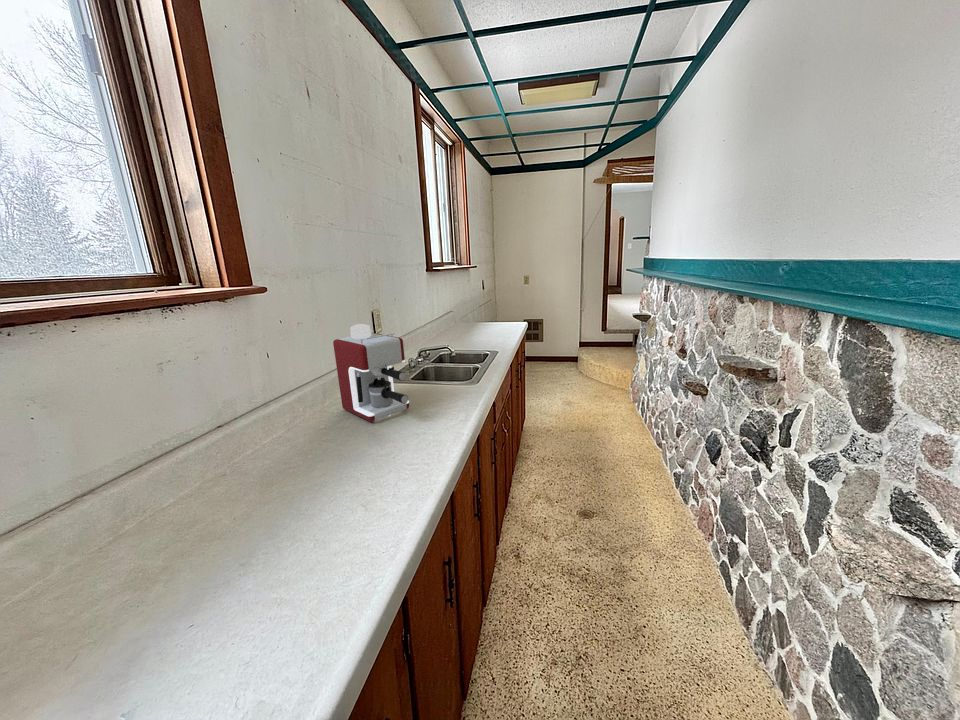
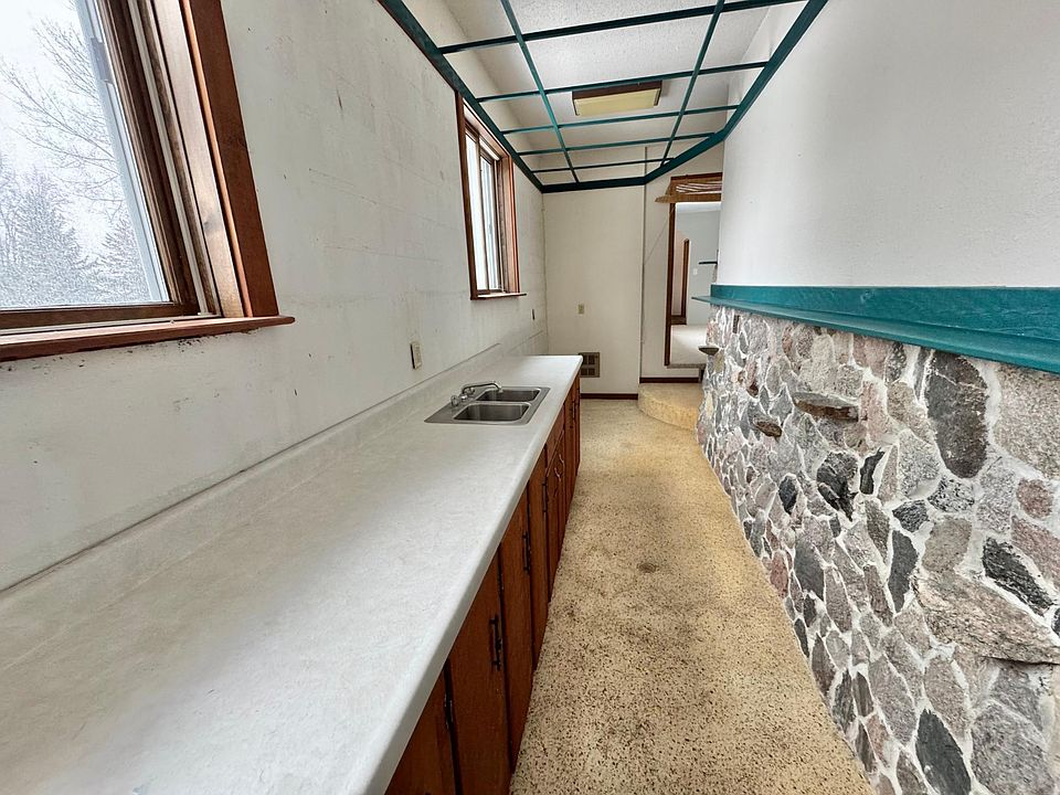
- coffee maker (378, 370)
